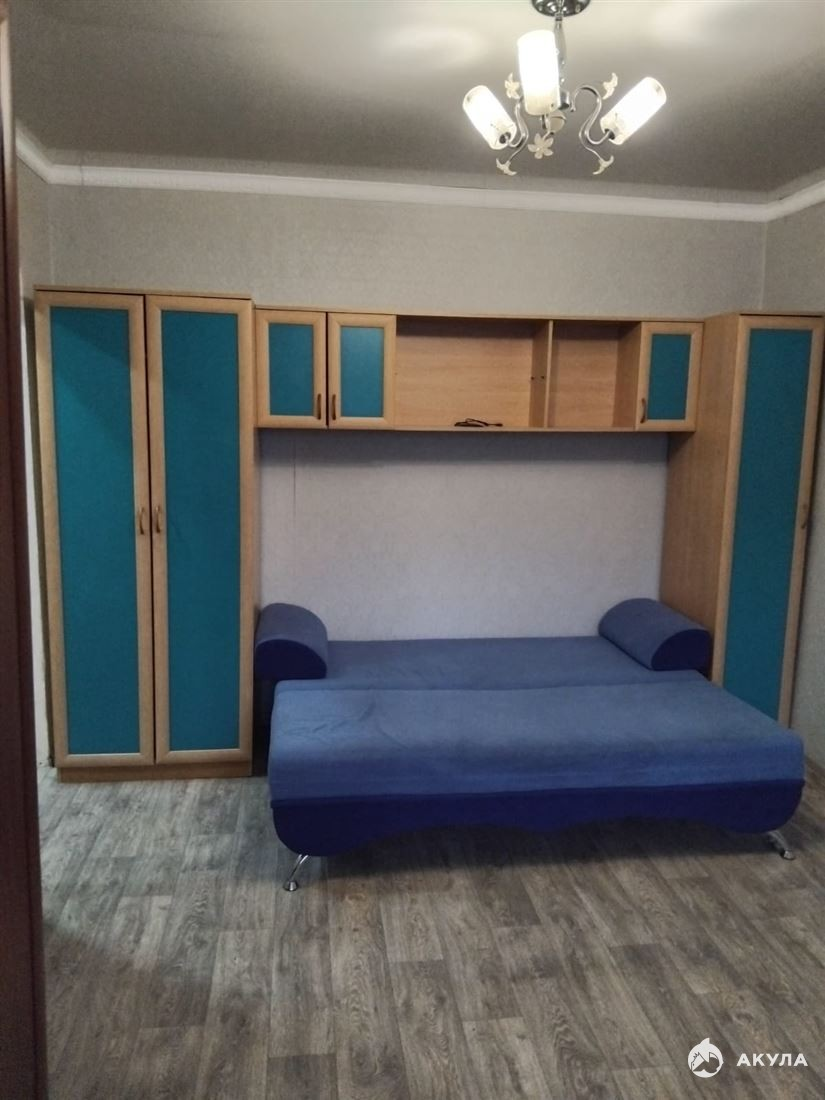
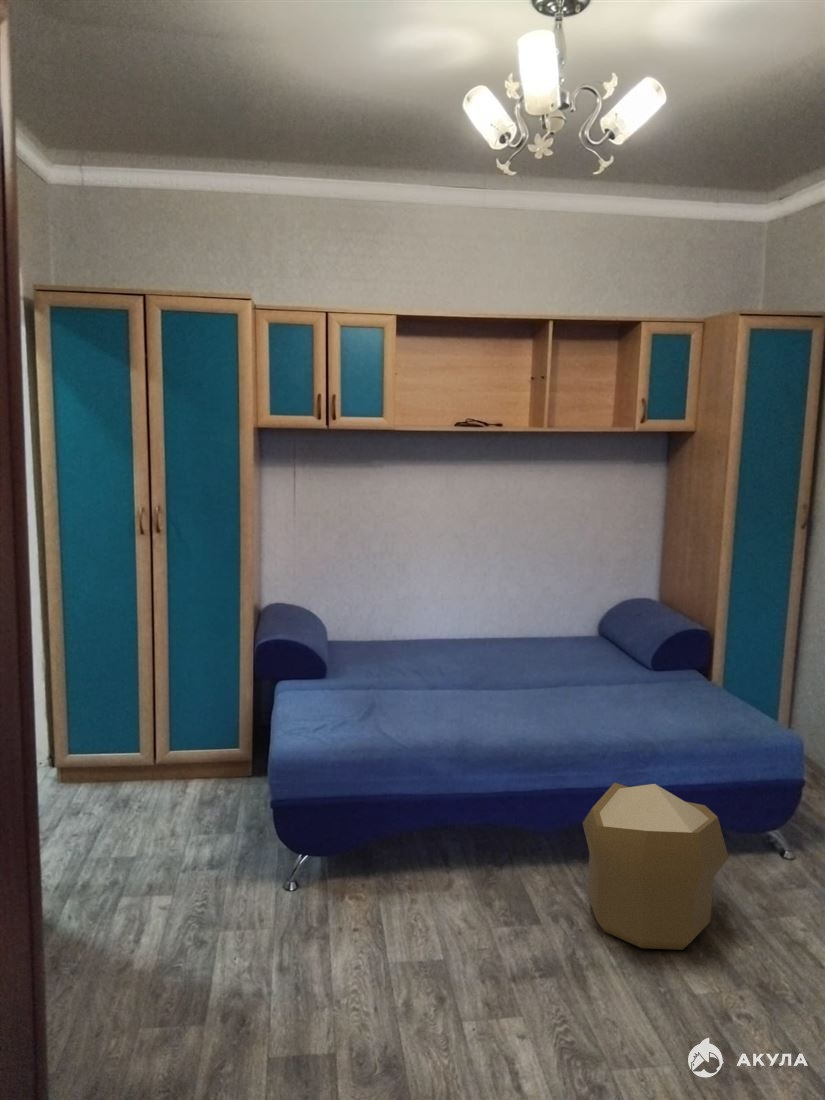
+ pouf (650, 852)
